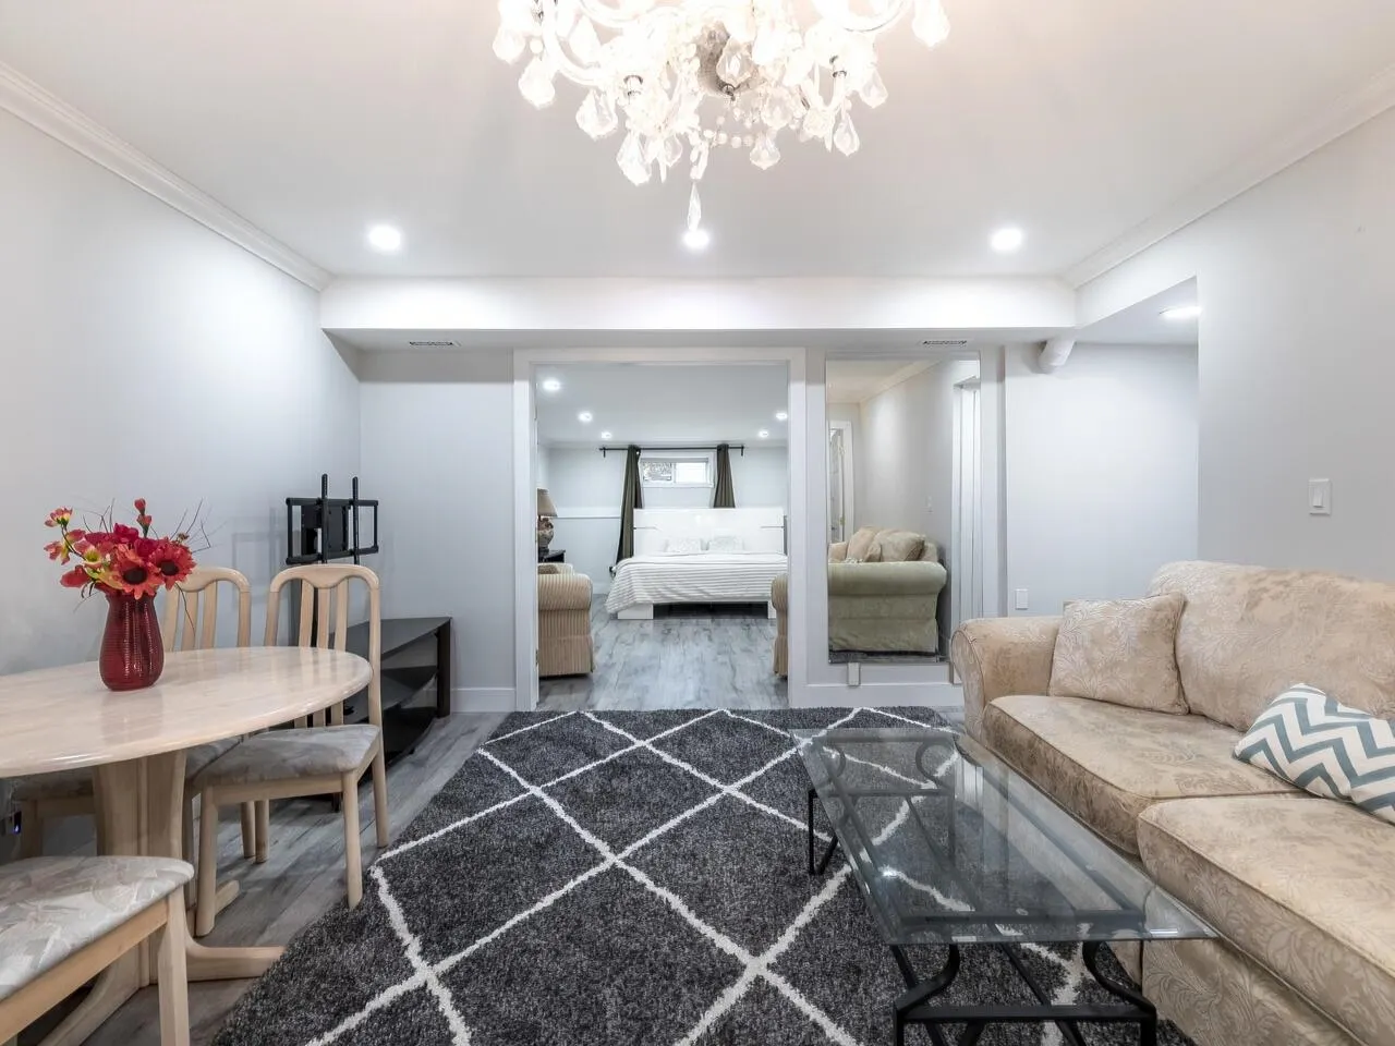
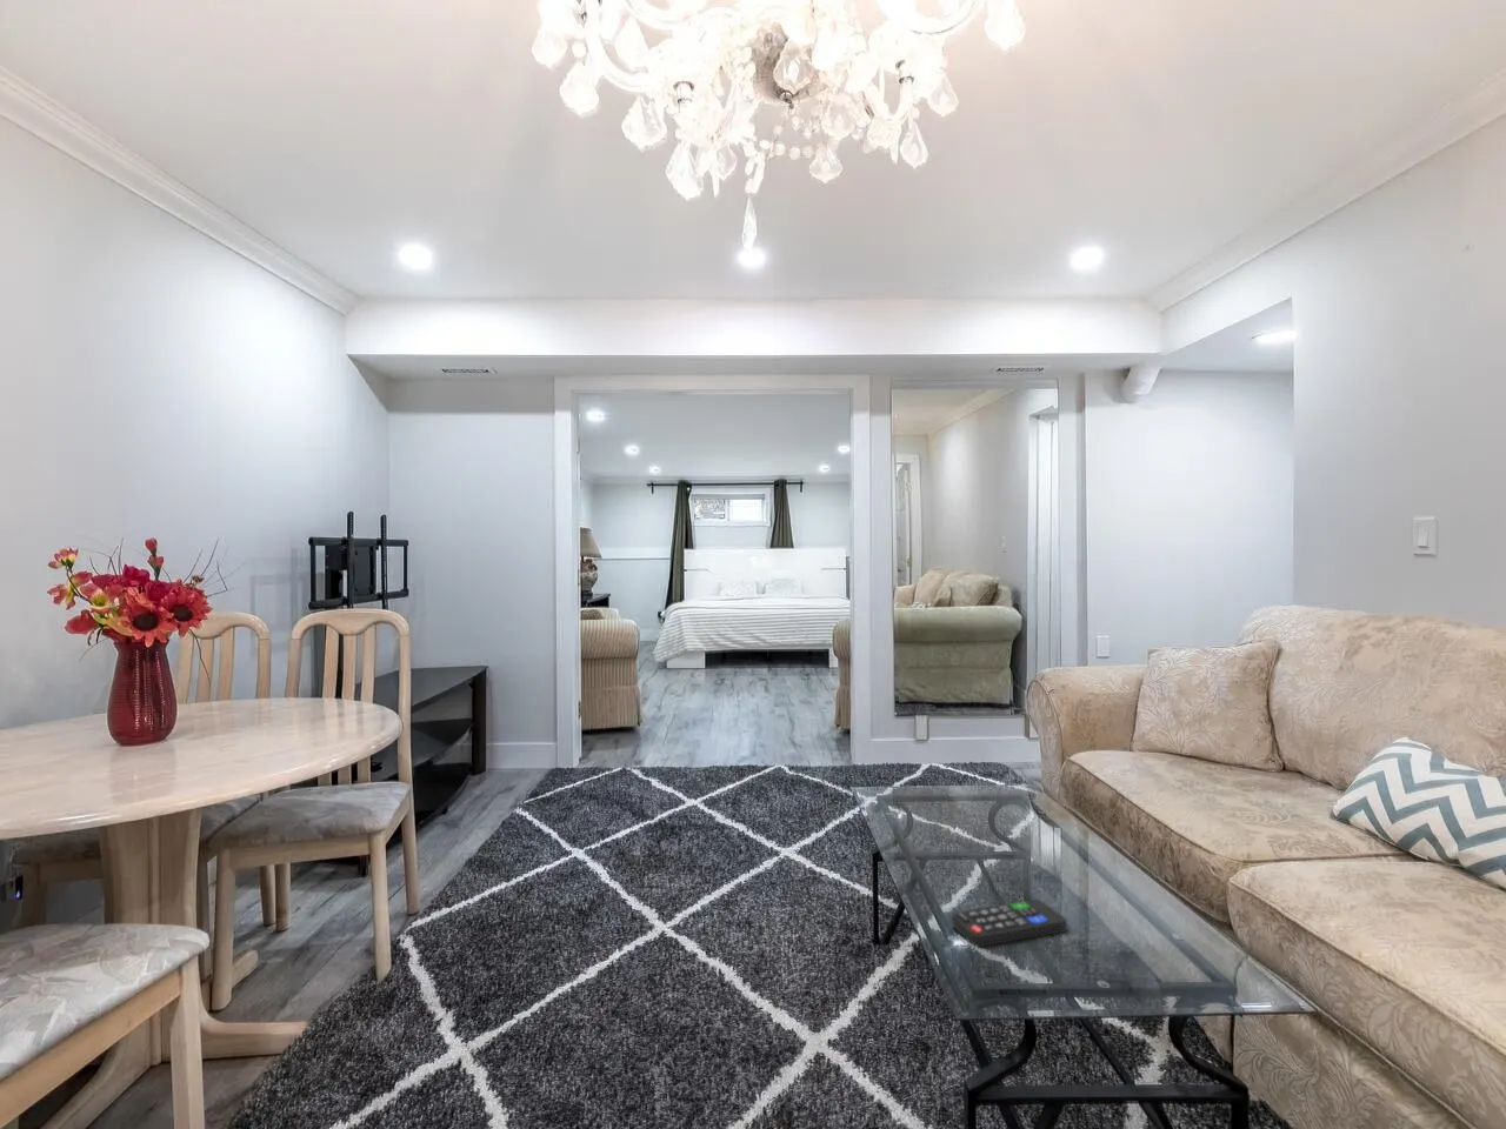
+ remote control (1008, 920)
